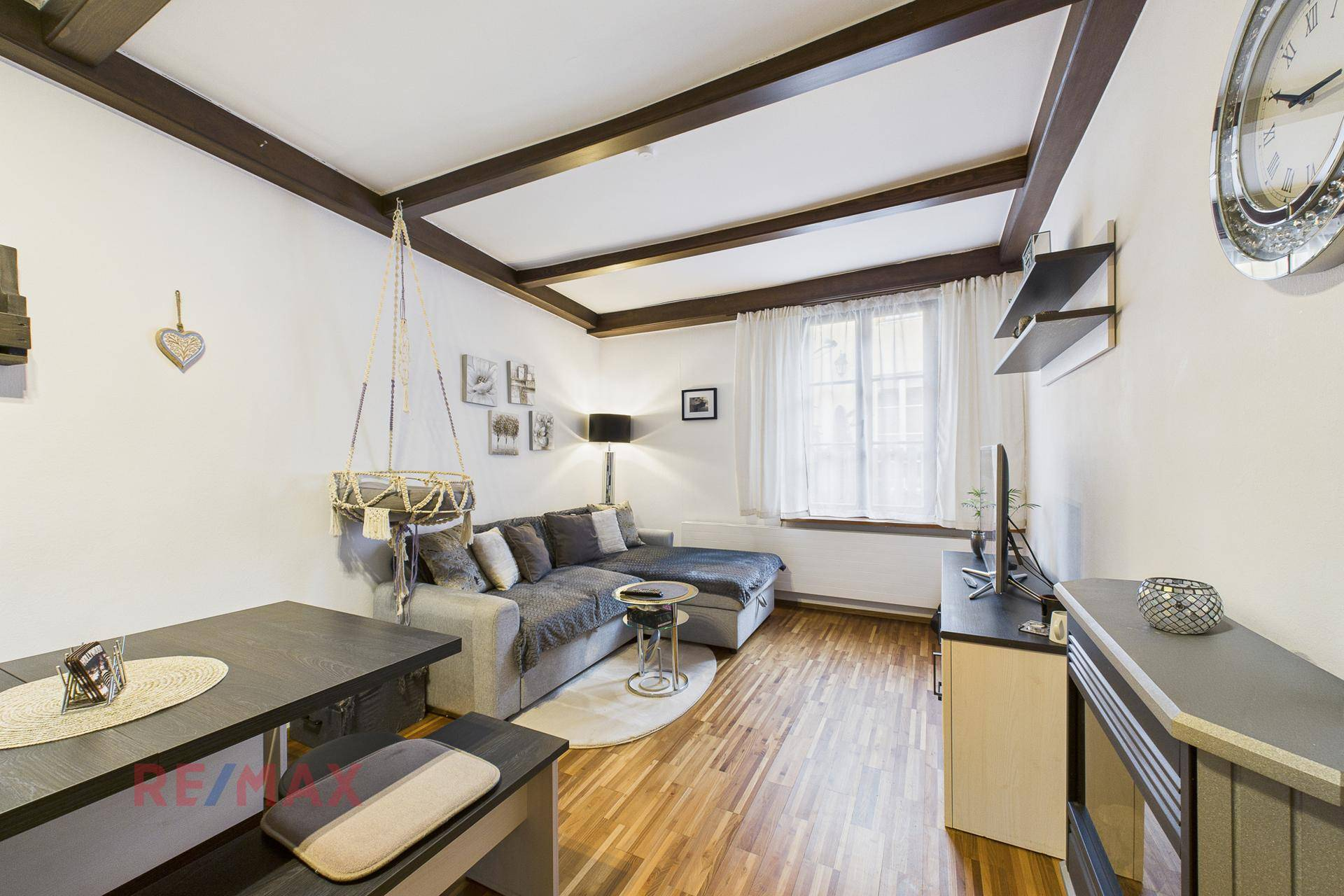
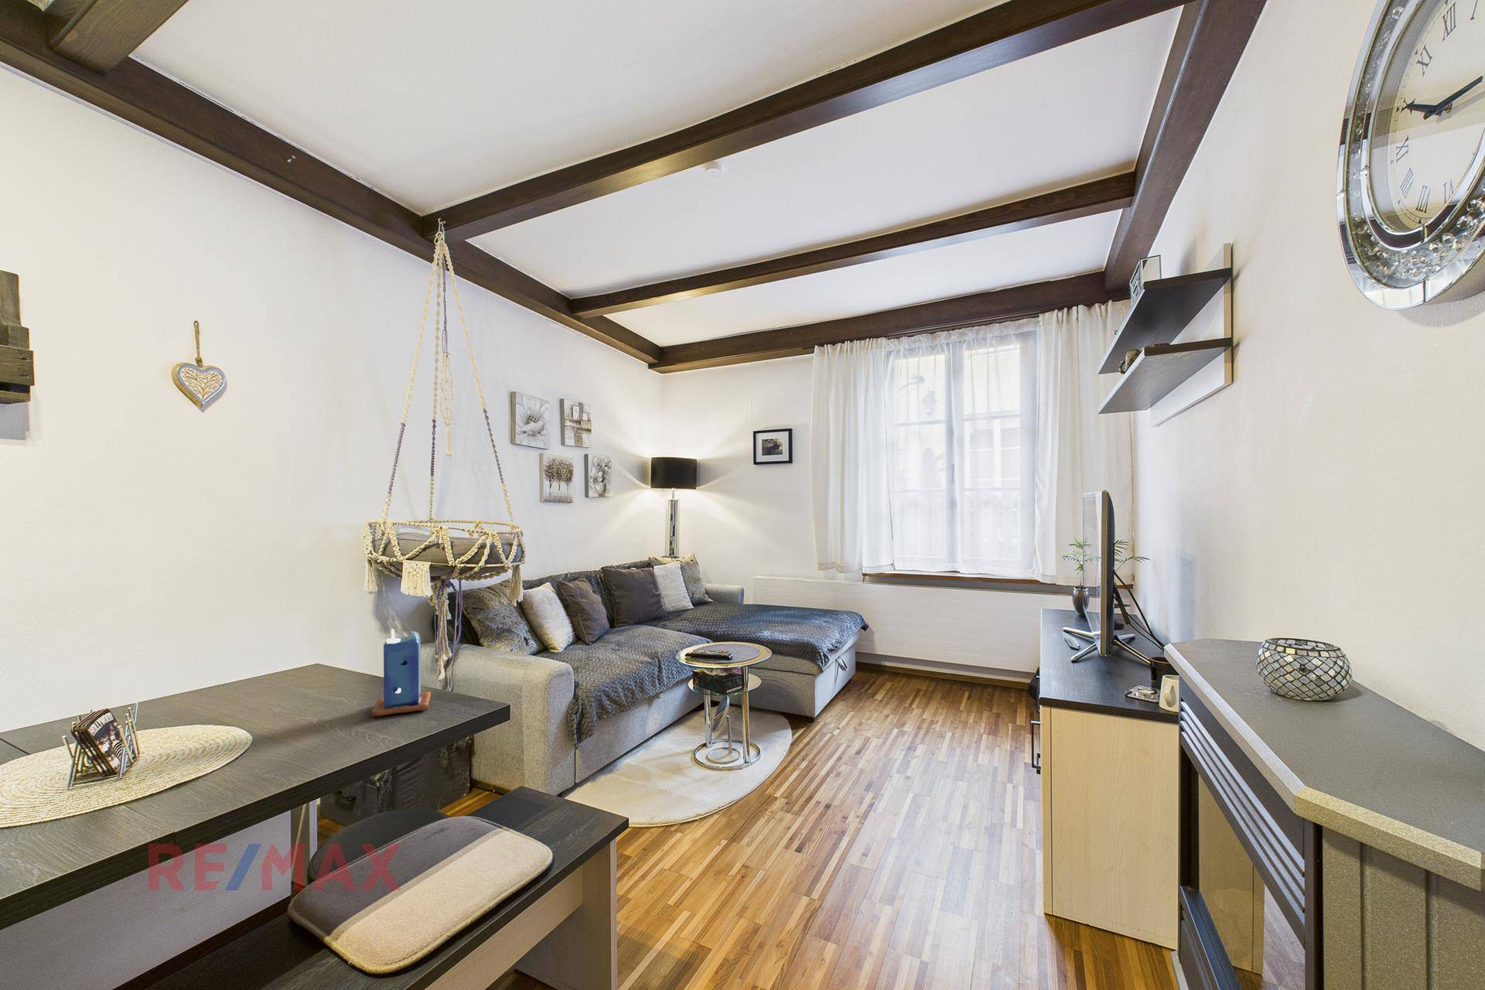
+ candle (403, 666)
